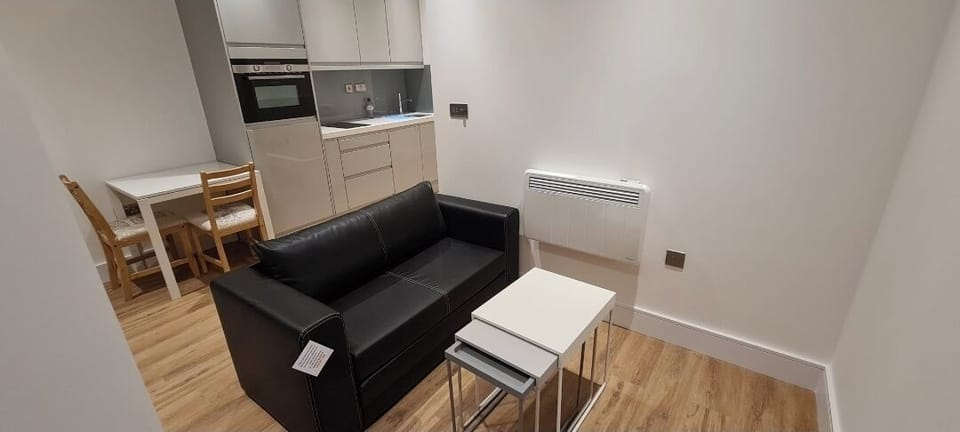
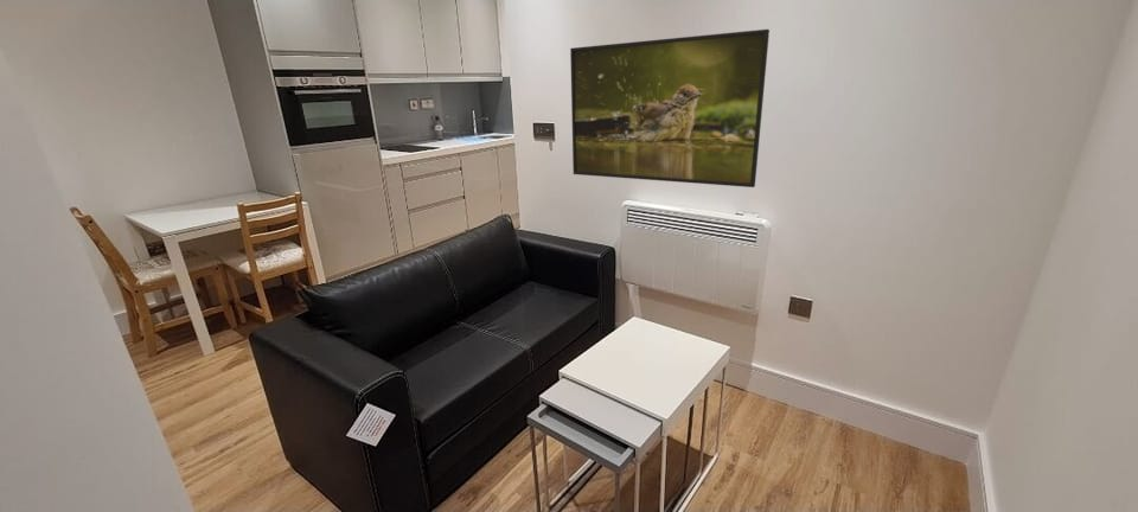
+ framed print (656, 113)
